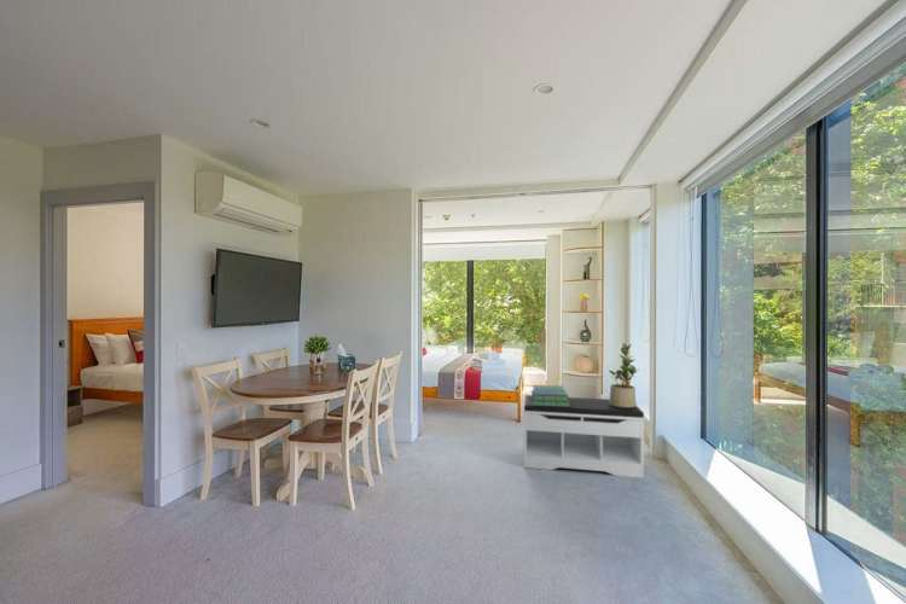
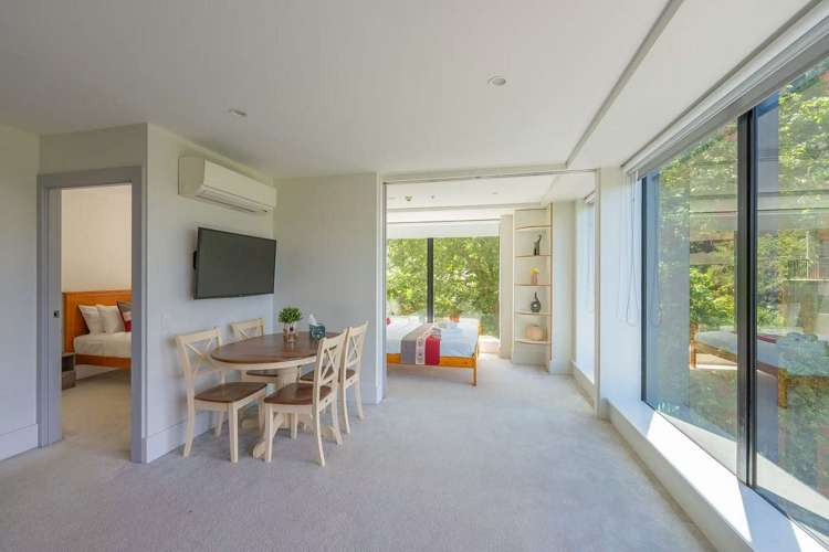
- stack of books (548, 395)
- bench (579, 432)
- potted plant (622, 373)
